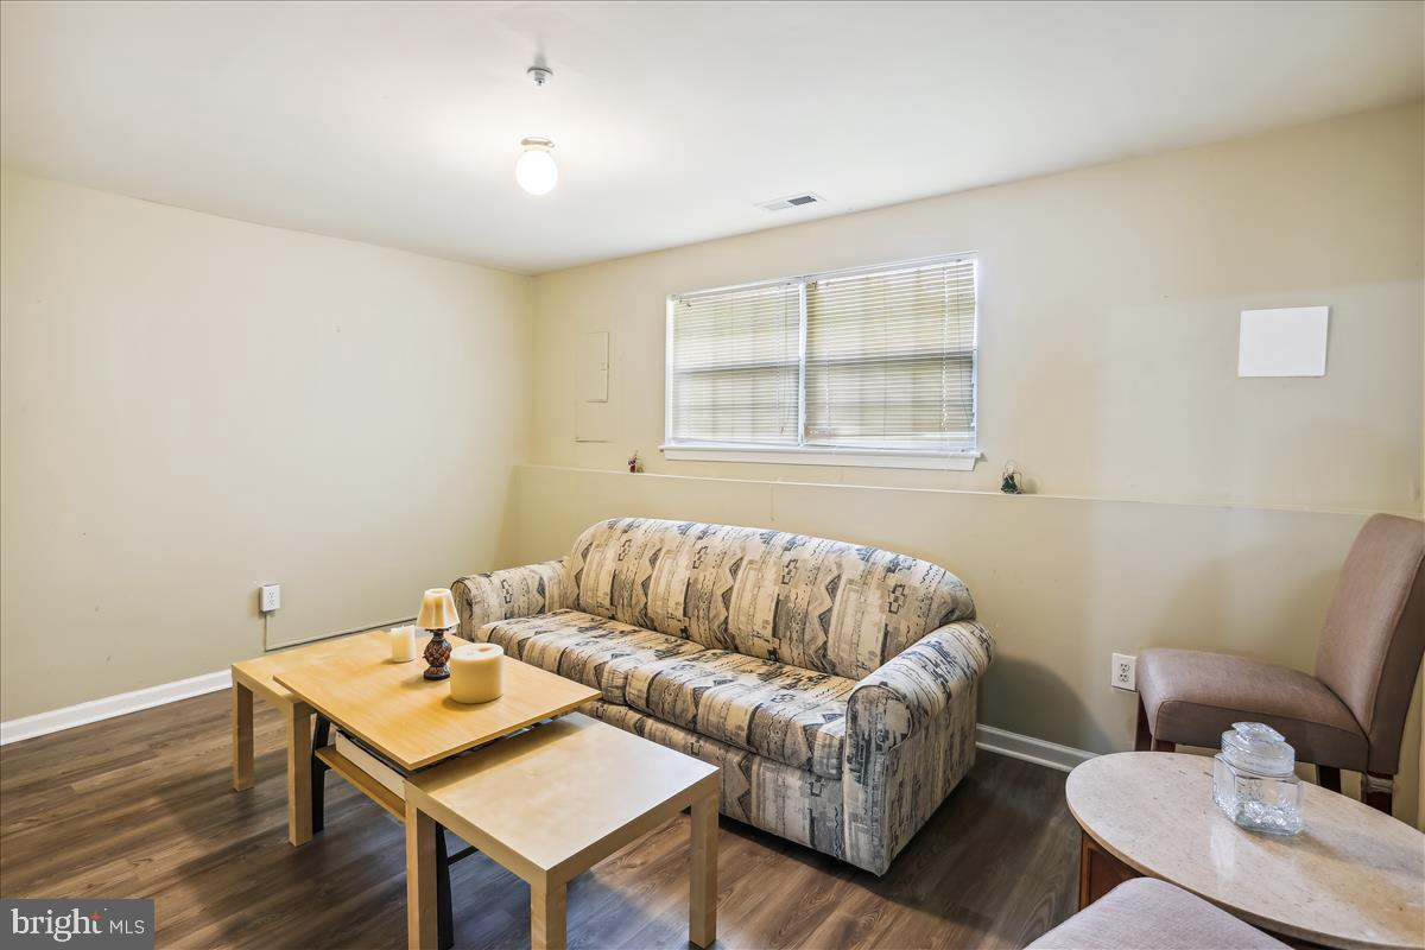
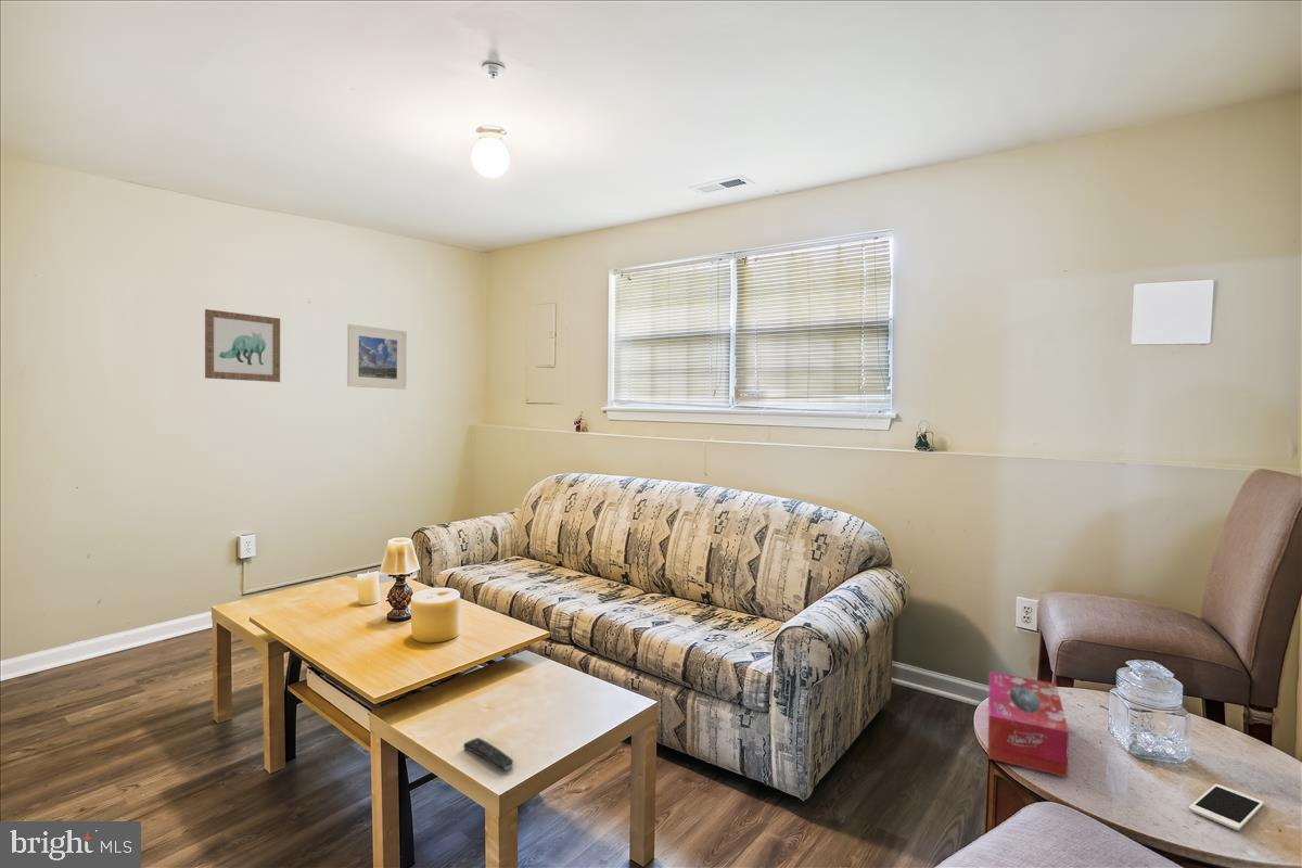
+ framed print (378, 357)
+ wall art (243, 346)
+ remote control (489, 753)
+ cell phone (1226, 805)
+ tissue box (1024, 718)
